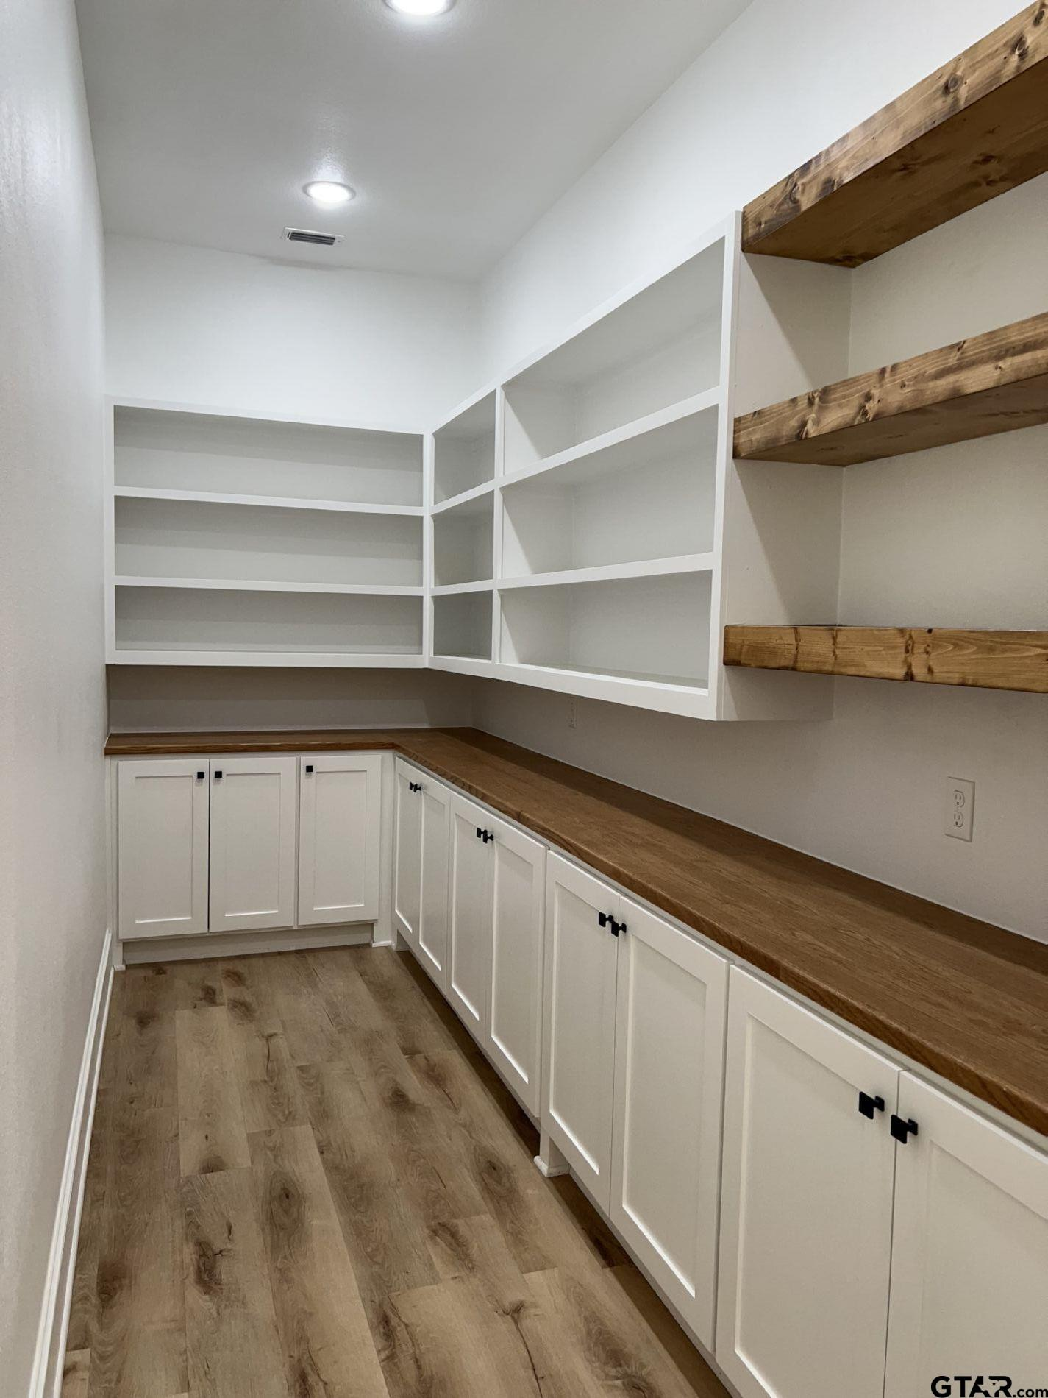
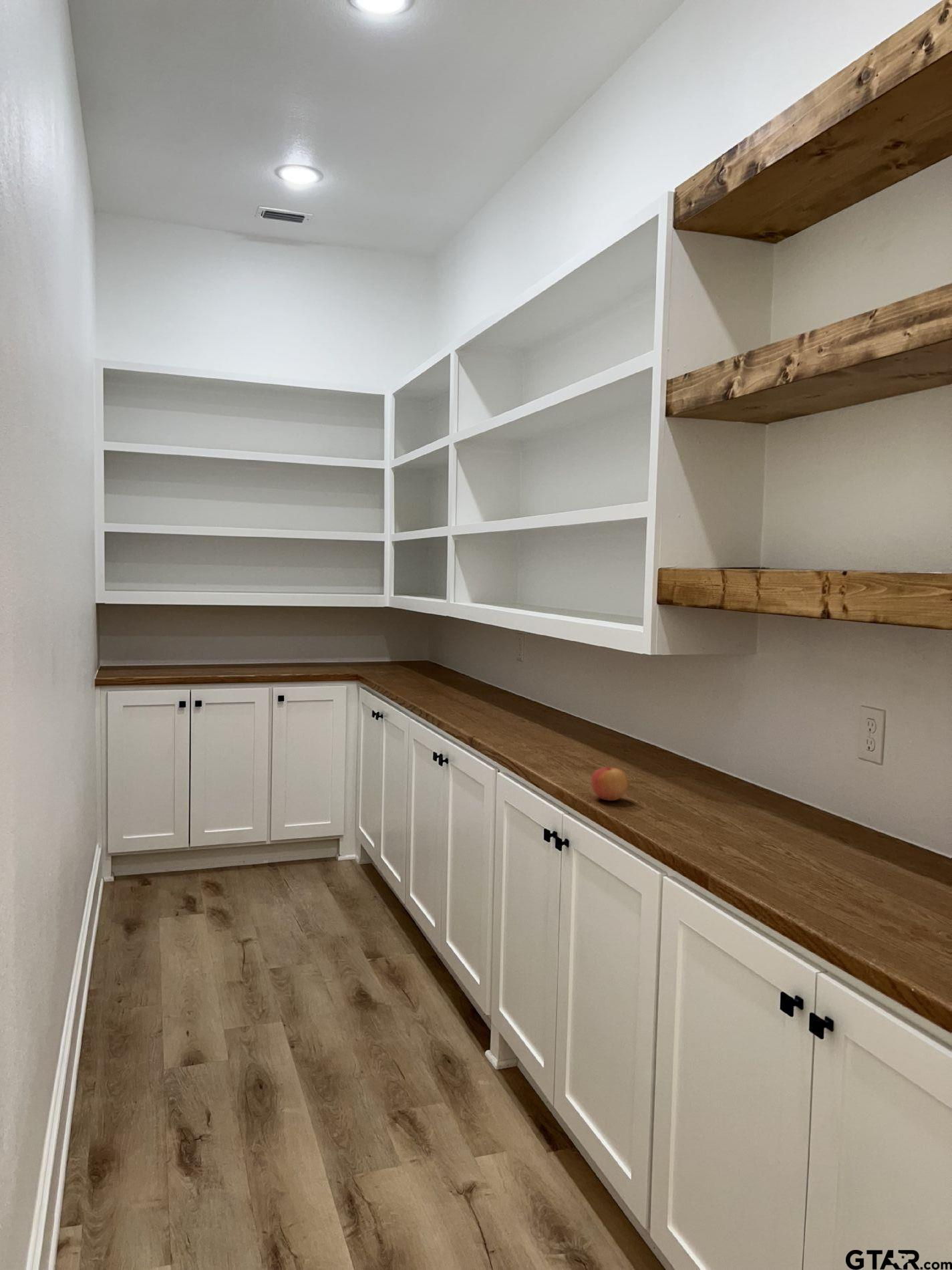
+ apple (609, 781)
